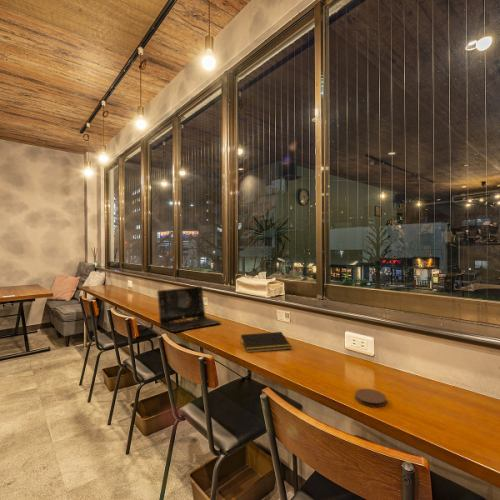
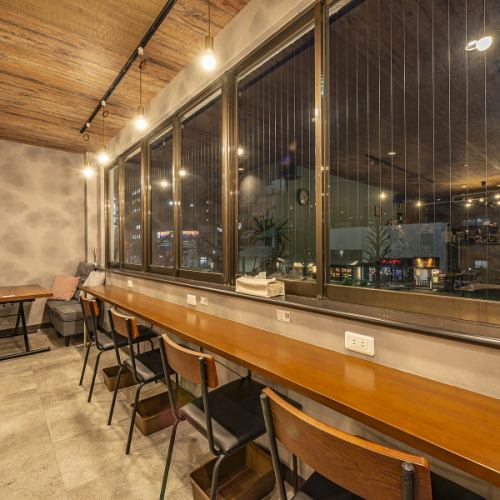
- coaster (370, 397)
- laptop (189, 307)
- notepad (265, 341)
